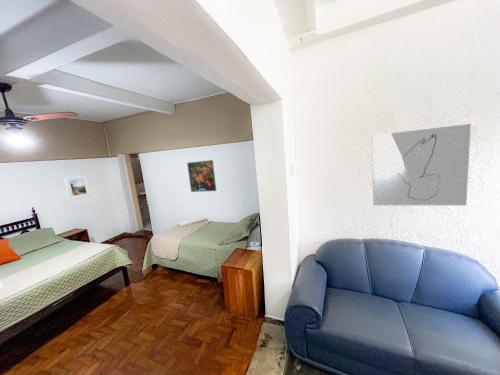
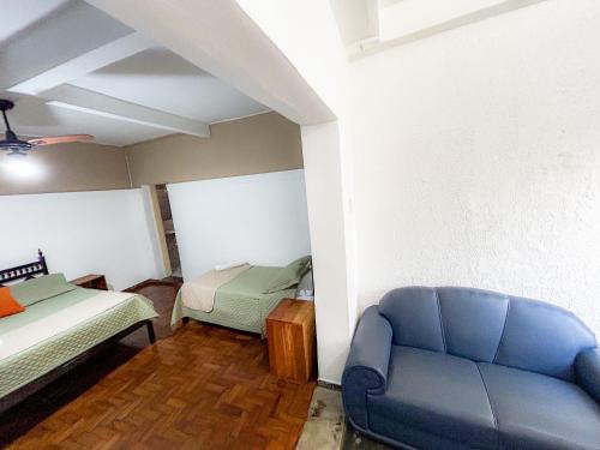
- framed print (78, 187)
- wall art (416, 168)
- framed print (201, 176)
